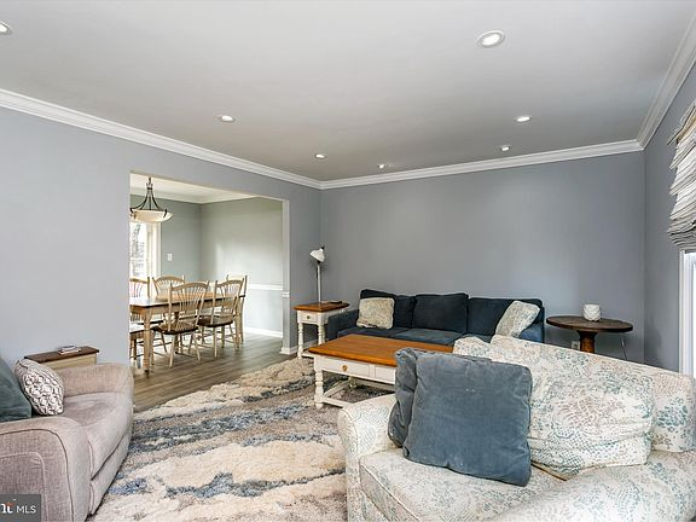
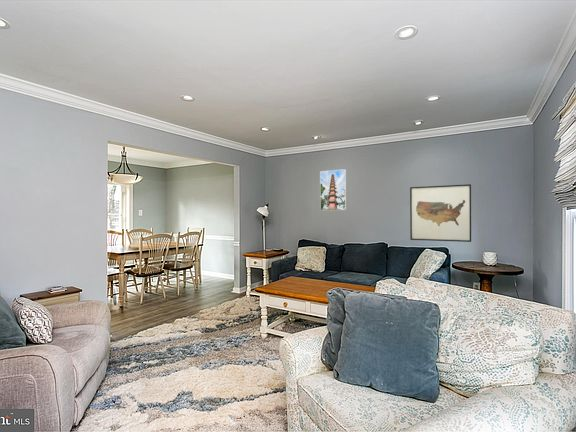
+ wall art (439, 213)
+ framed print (332, 190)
